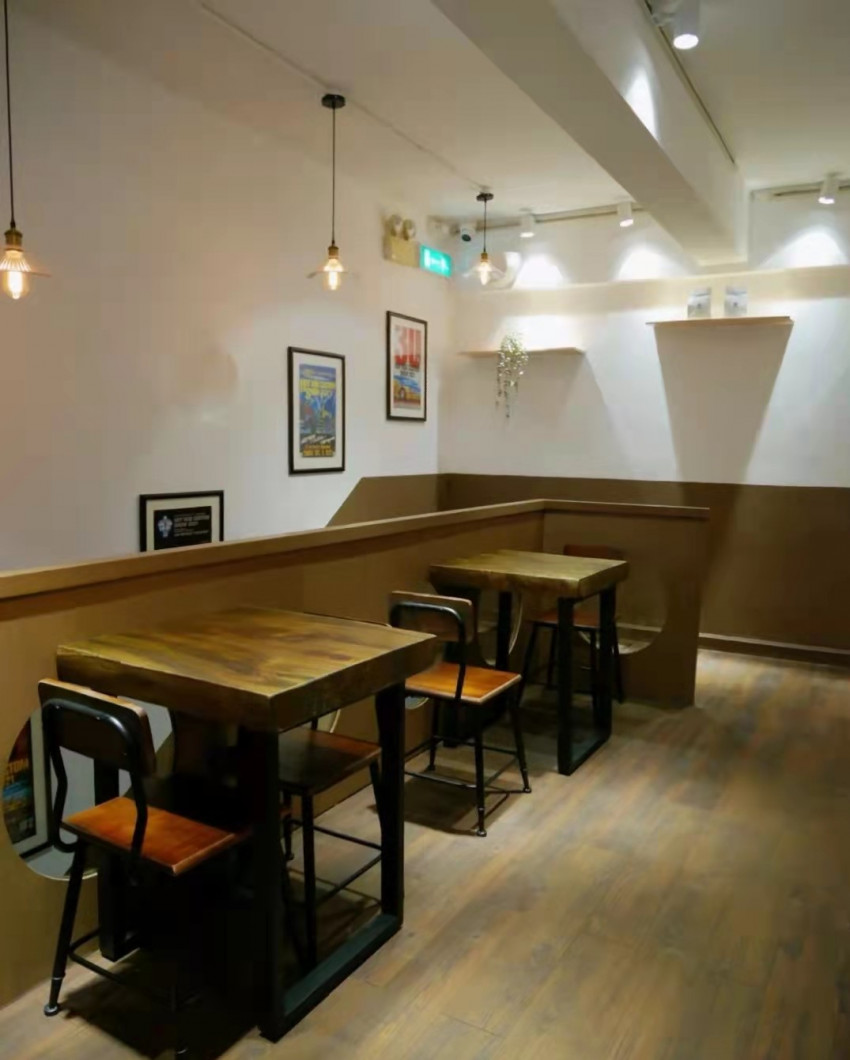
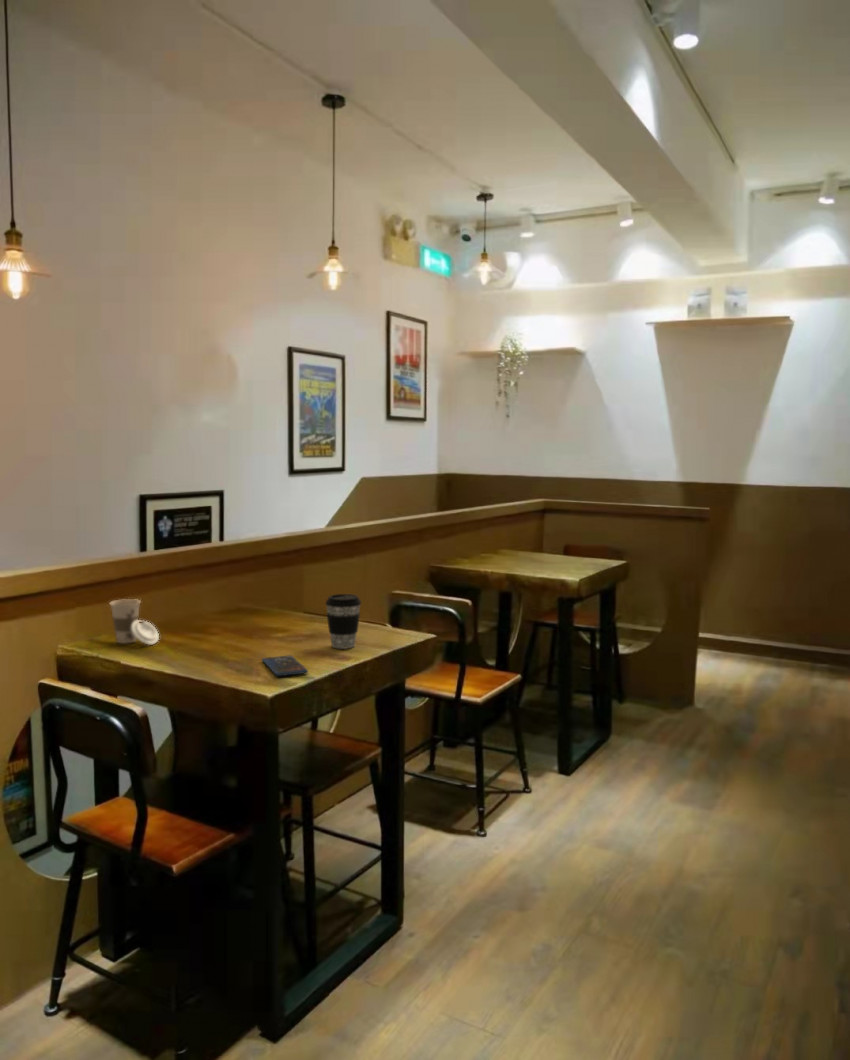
+ smartphone (284, 665)
+ coffee cup (343, 621)
+ cup (133, 622)
